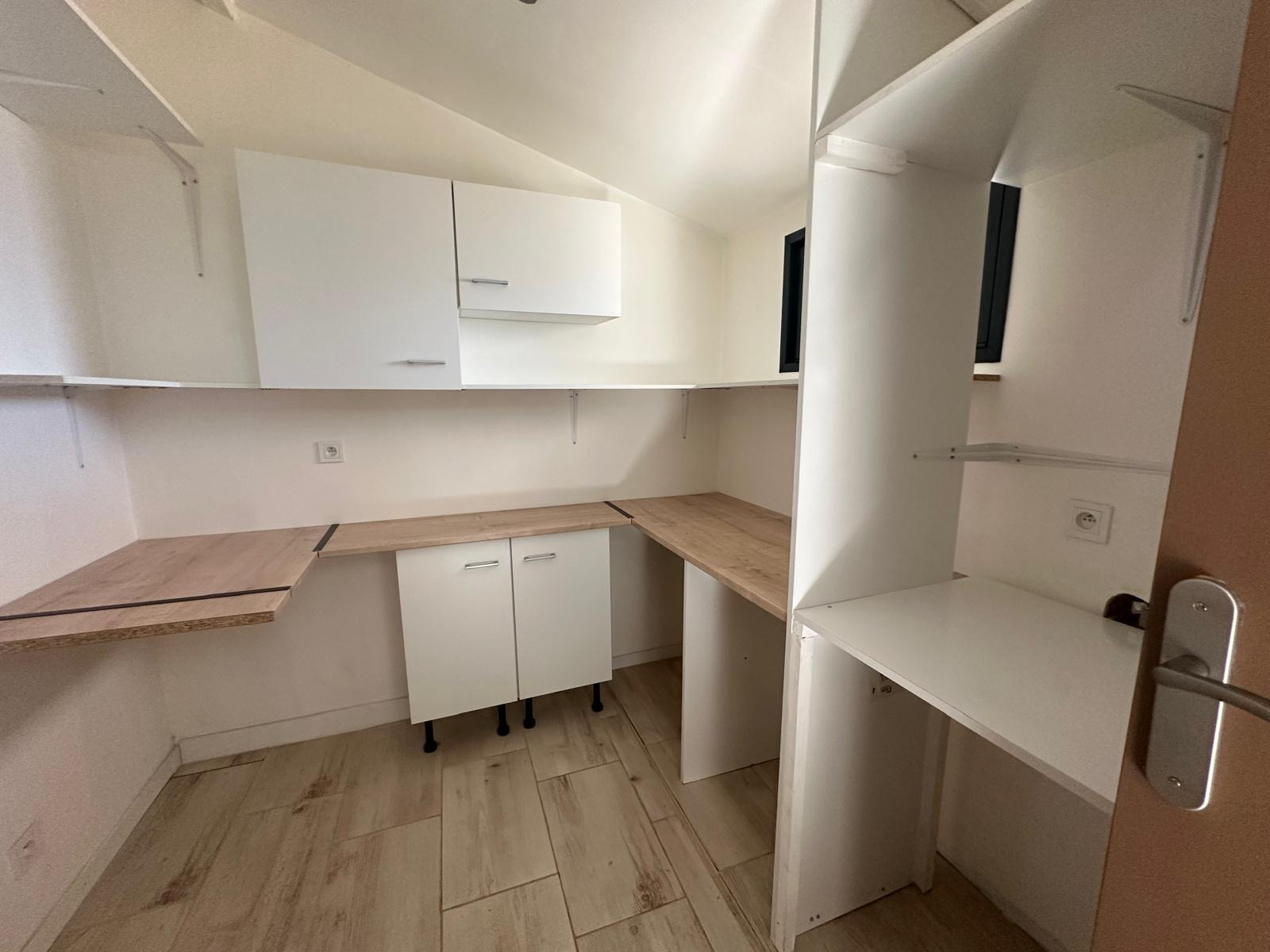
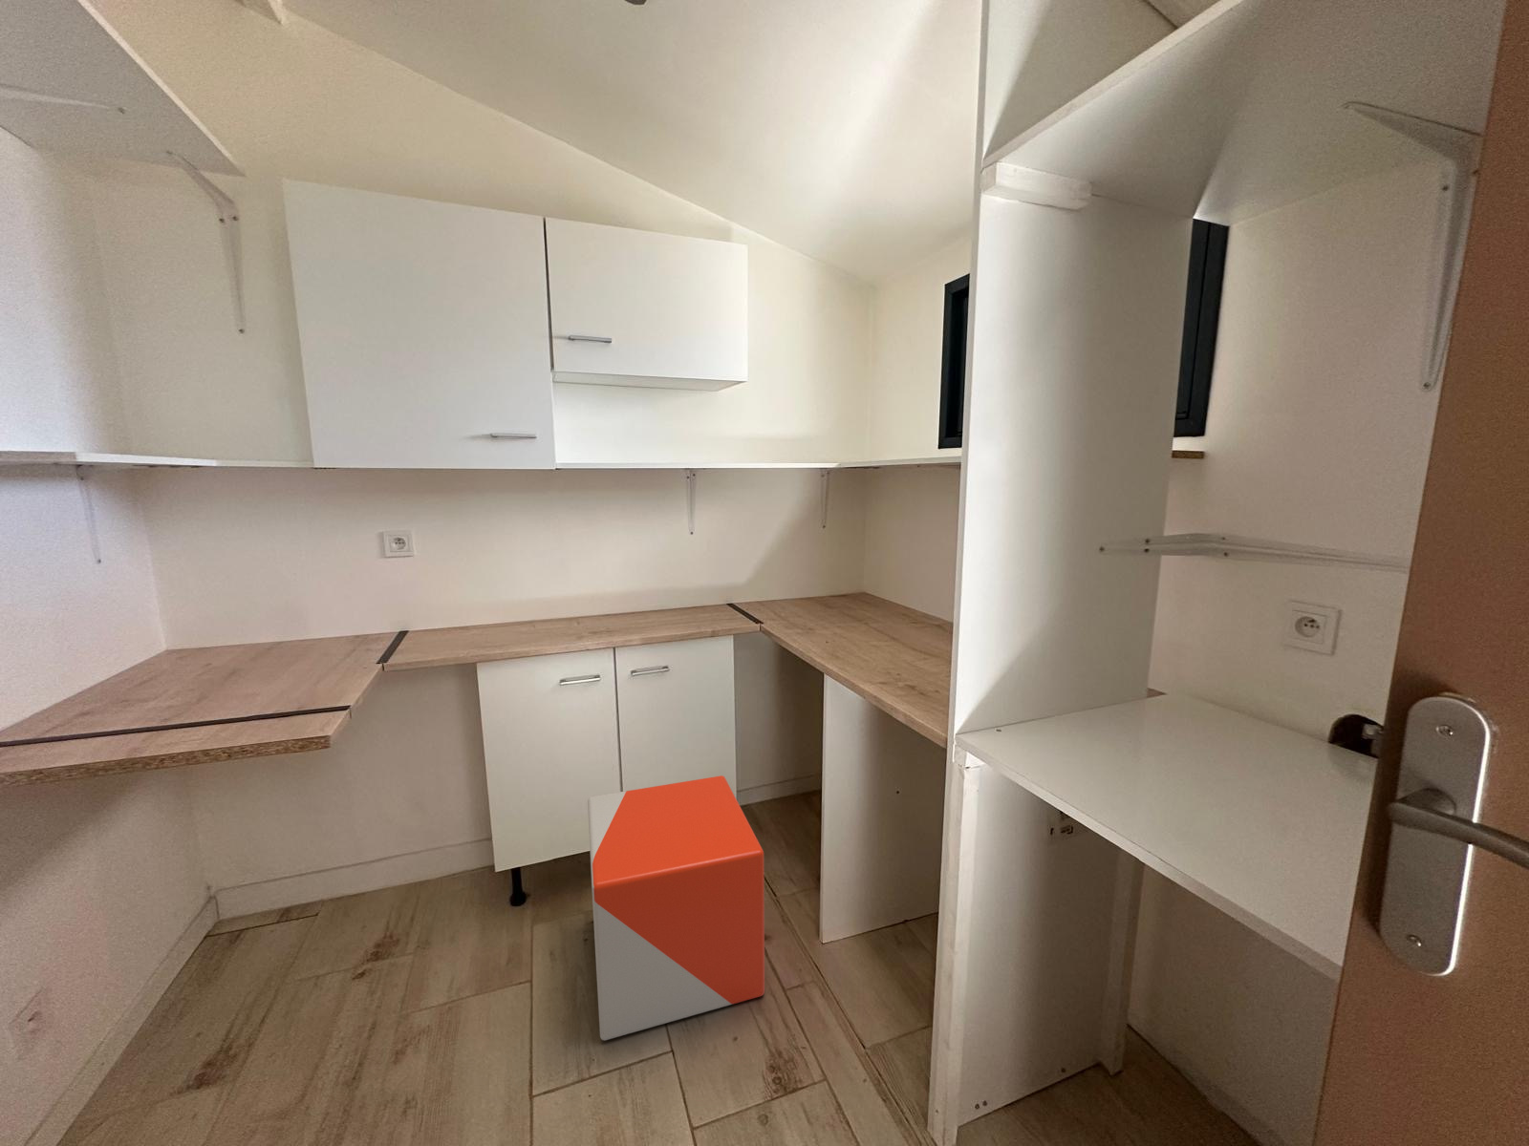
+ stool (671, 890)
